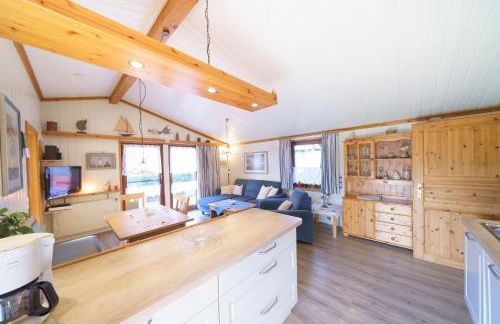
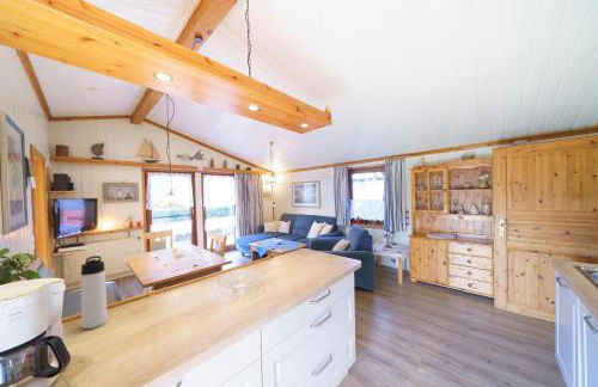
+ thermos bottle (93, 290)
